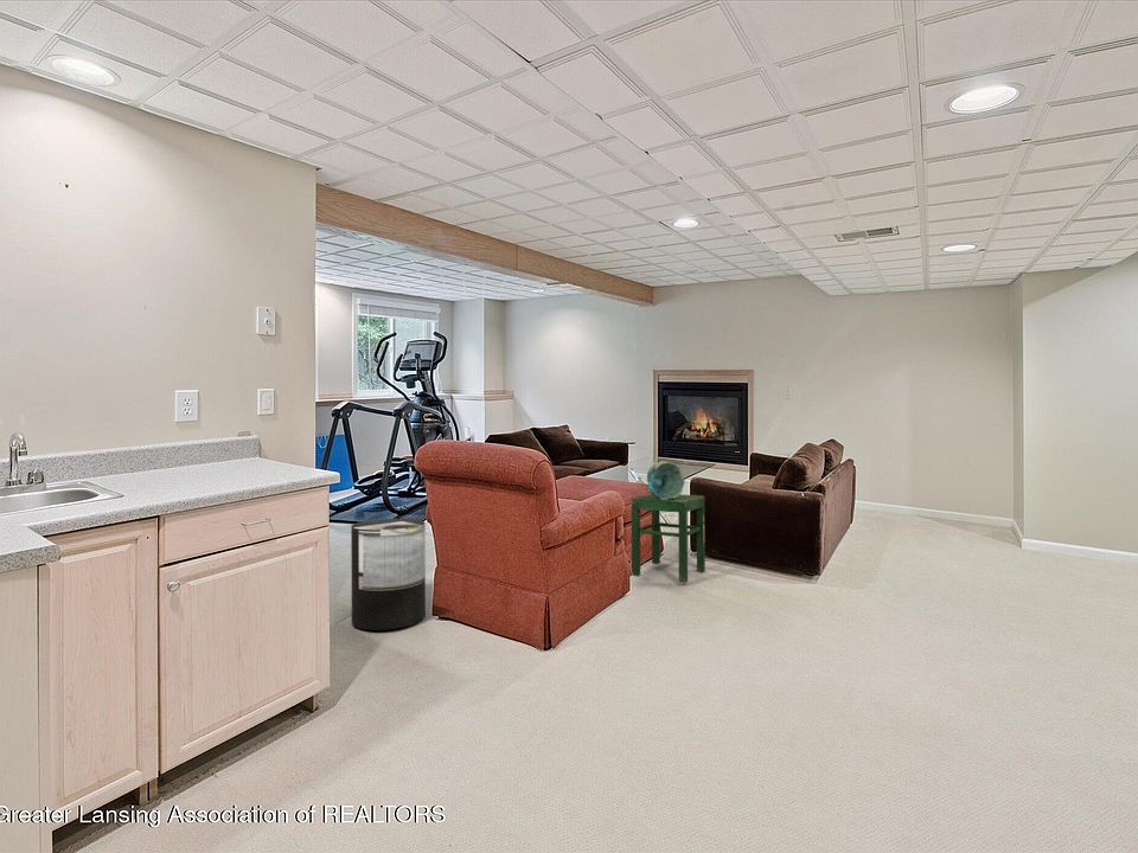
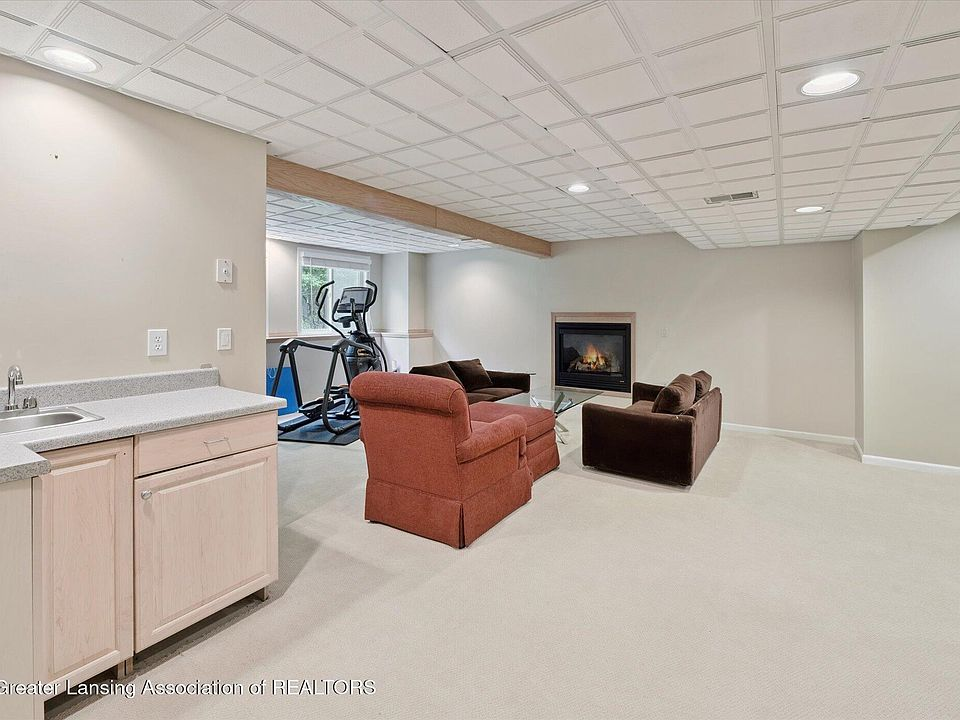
- trash can (389, 571)
- stool (669, 534)
- decorative bowl (665, 479)
